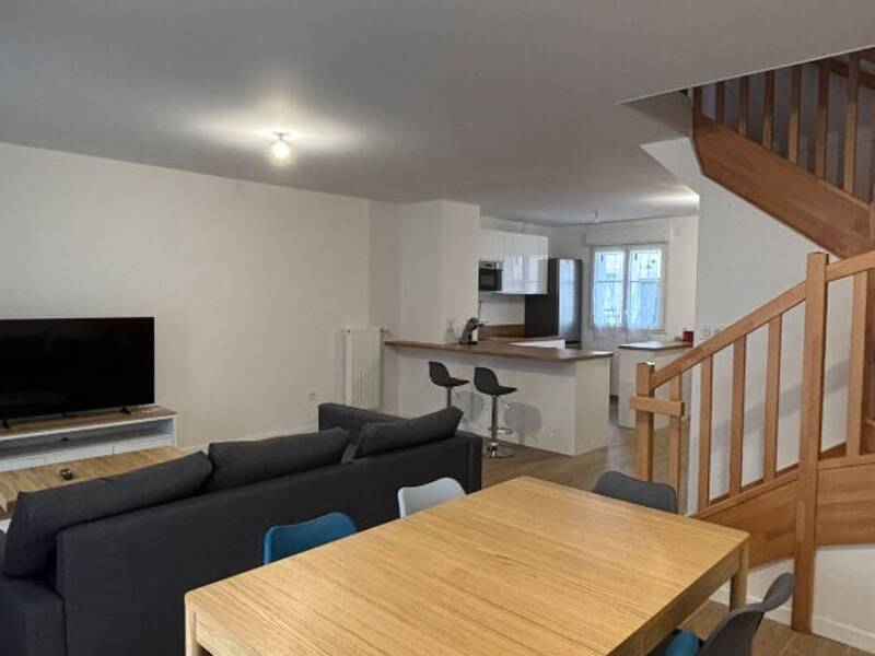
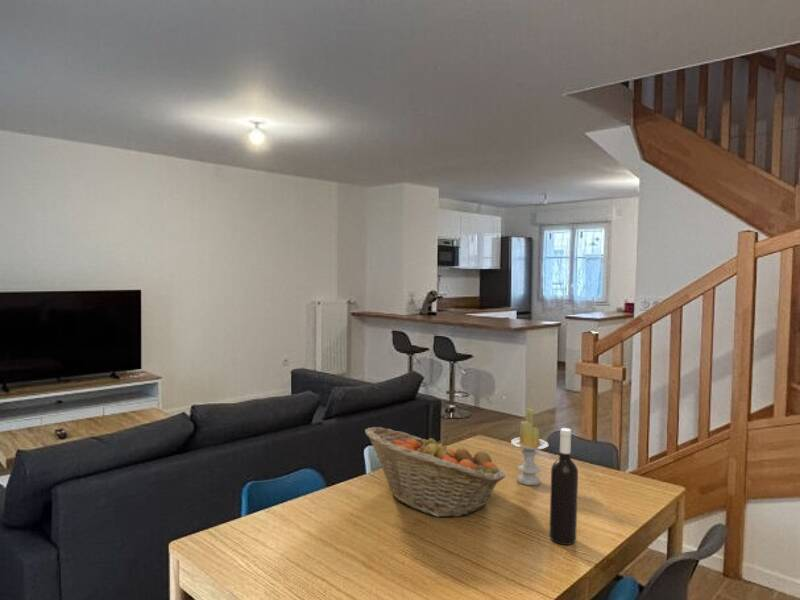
+ candle (529, 445)
+ fruit basket (432, 463)
+ wine bottle (564, 484)
